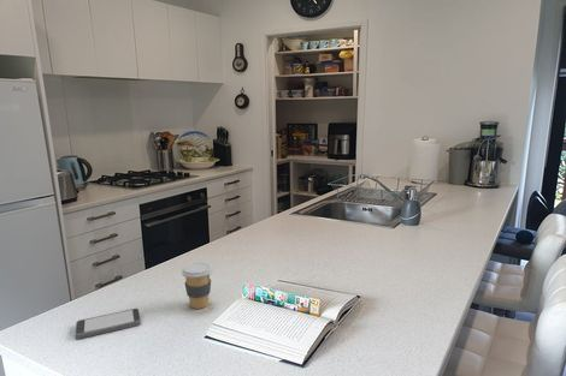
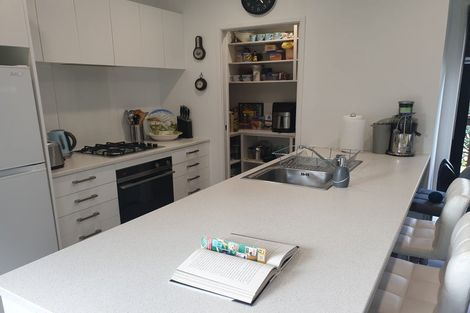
- smartphone (108, 322)
- coffee cup (197, 286)
